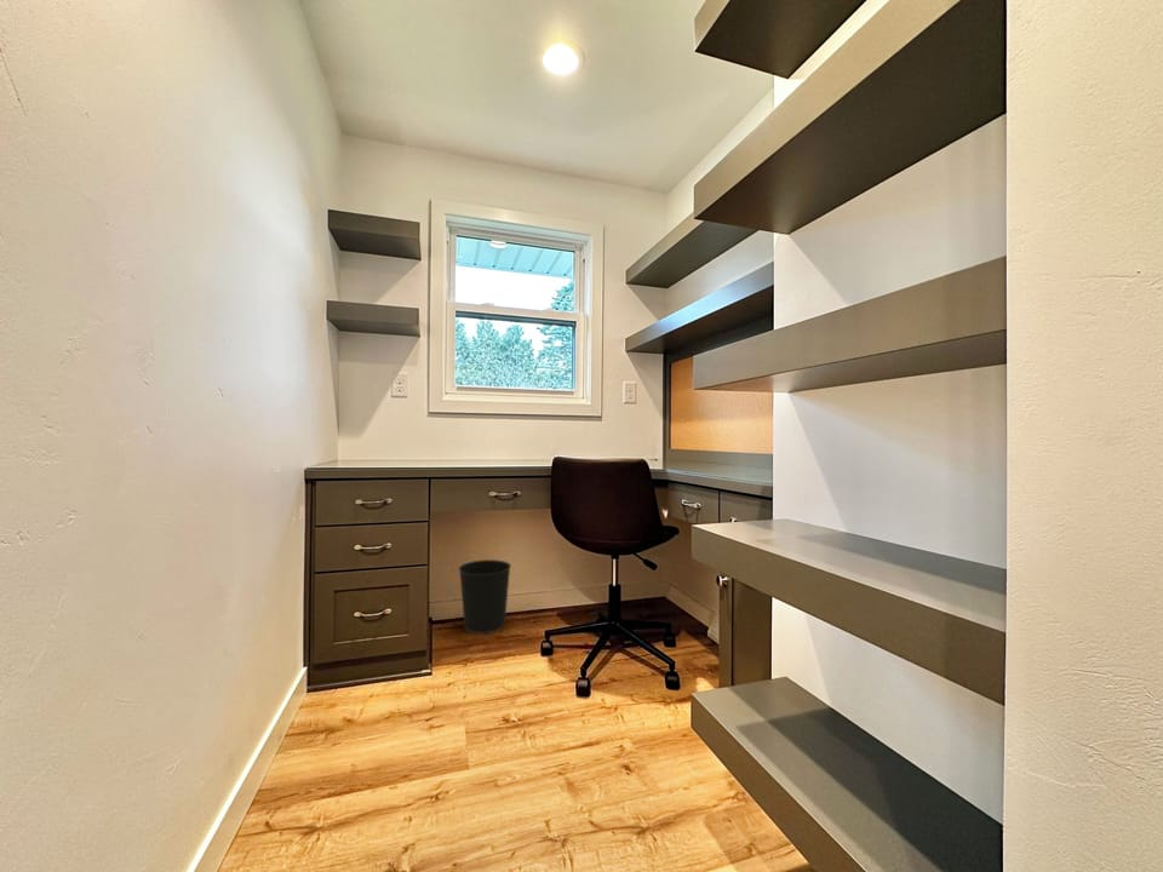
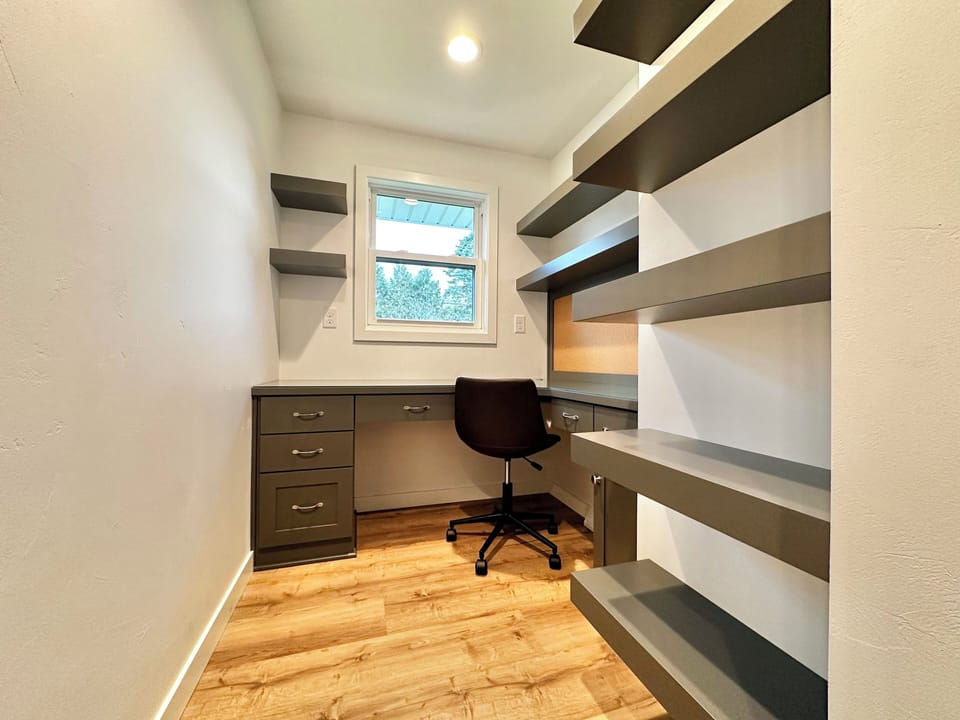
- wastebasket (485, 596)
